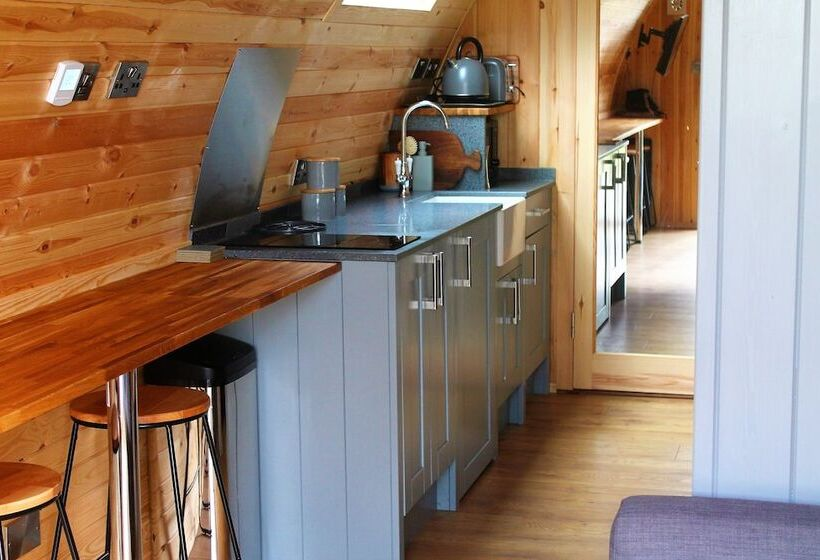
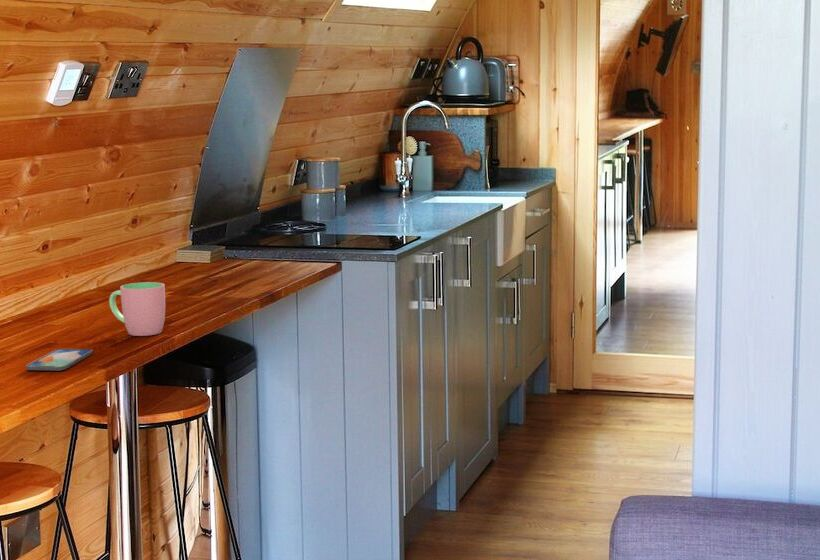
+ cup (137, 309)
+ smartphone (60, 359)
